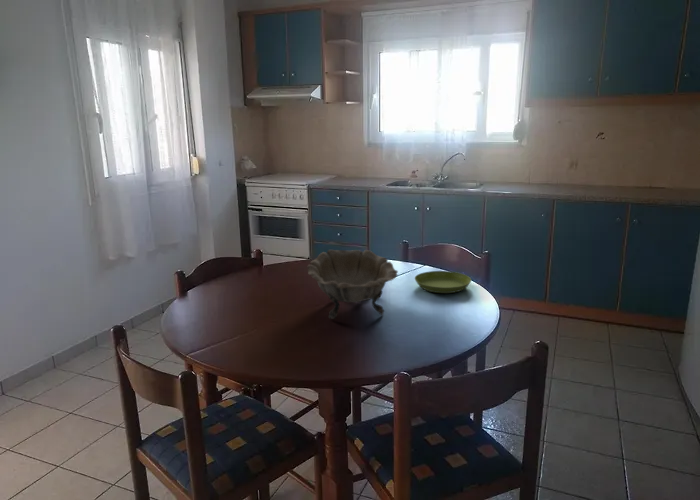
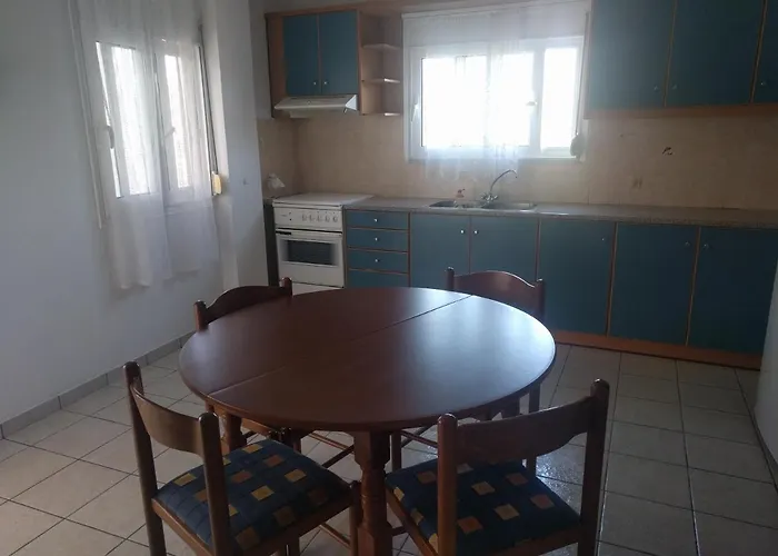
- decorative bowl (352, 283)
- saucer (442, 282)
